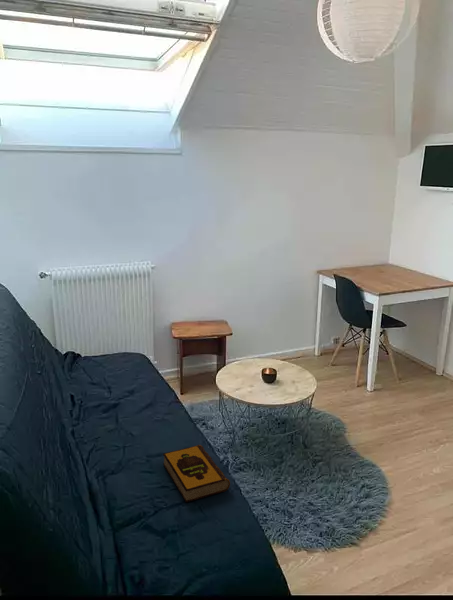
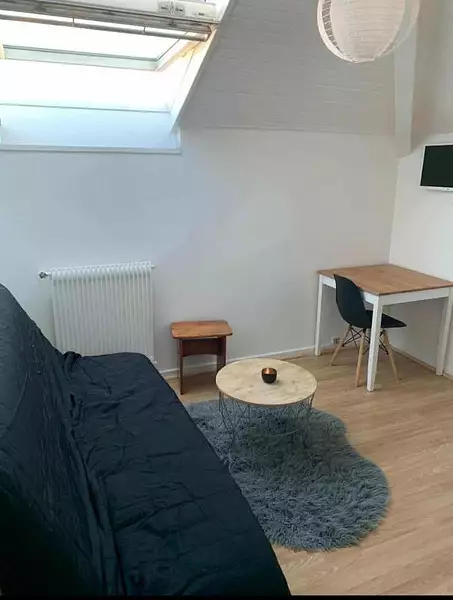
- hardback book (195, 471)
